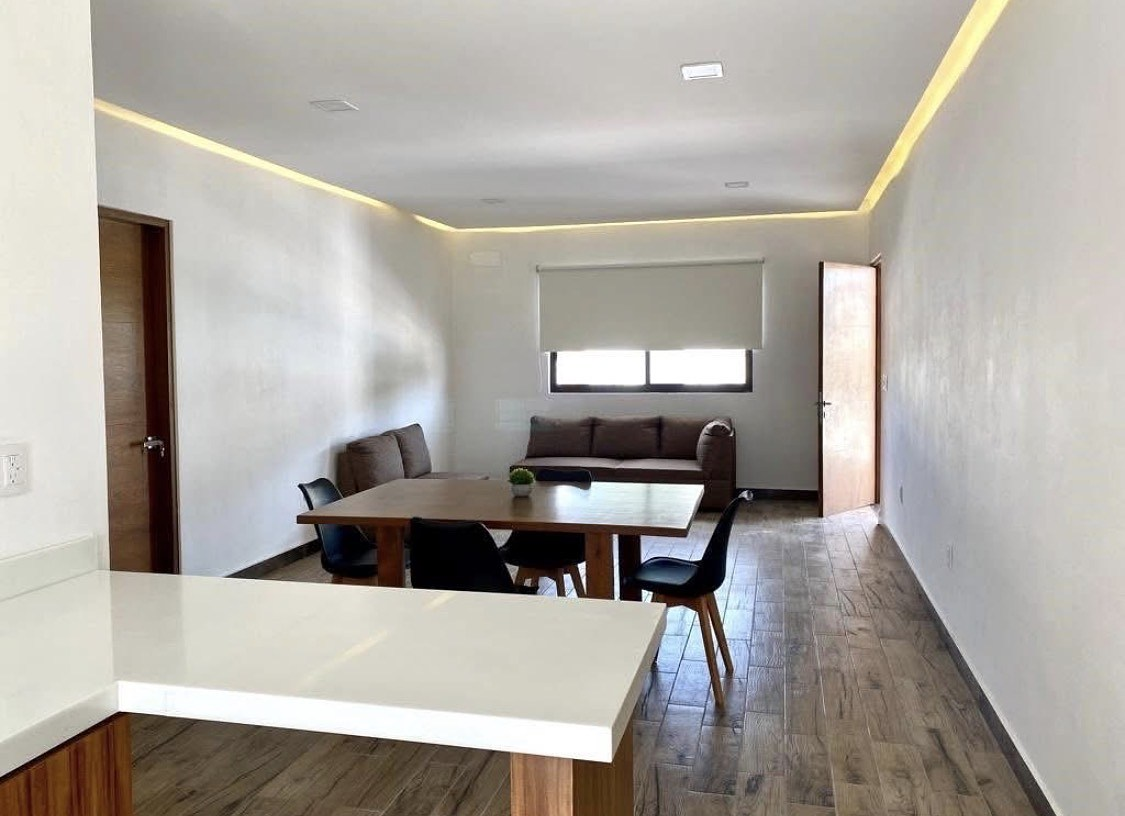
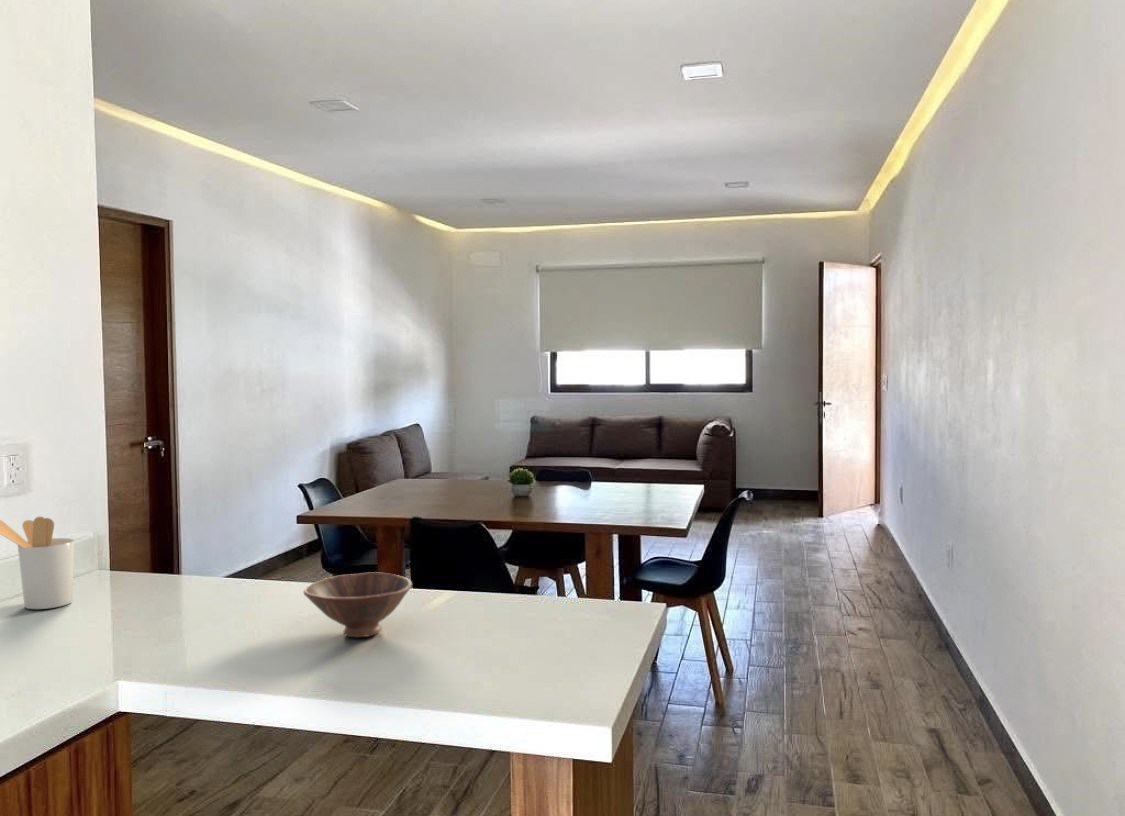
+ bowl (359, 608)
+ utensil holder (31, 559)
